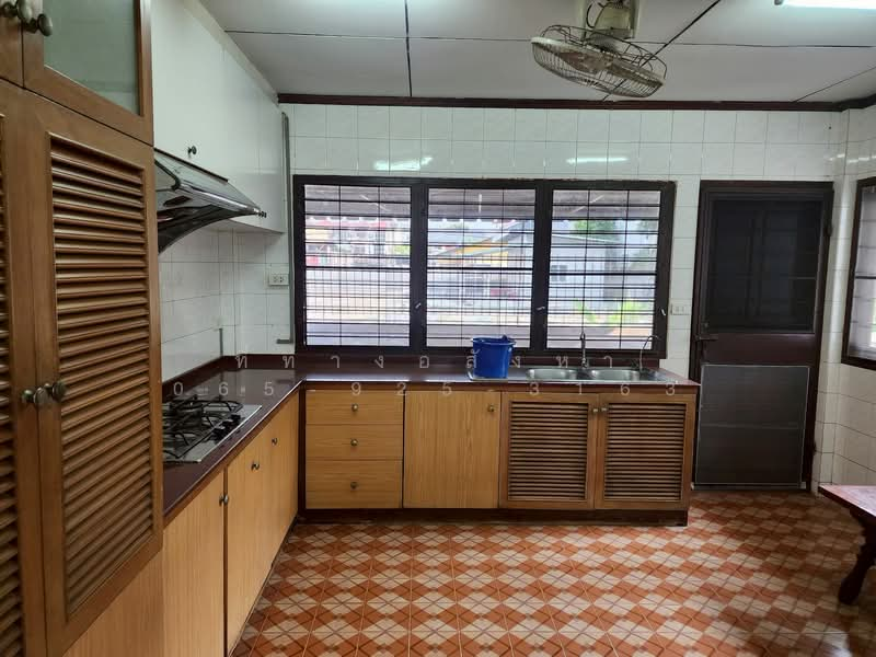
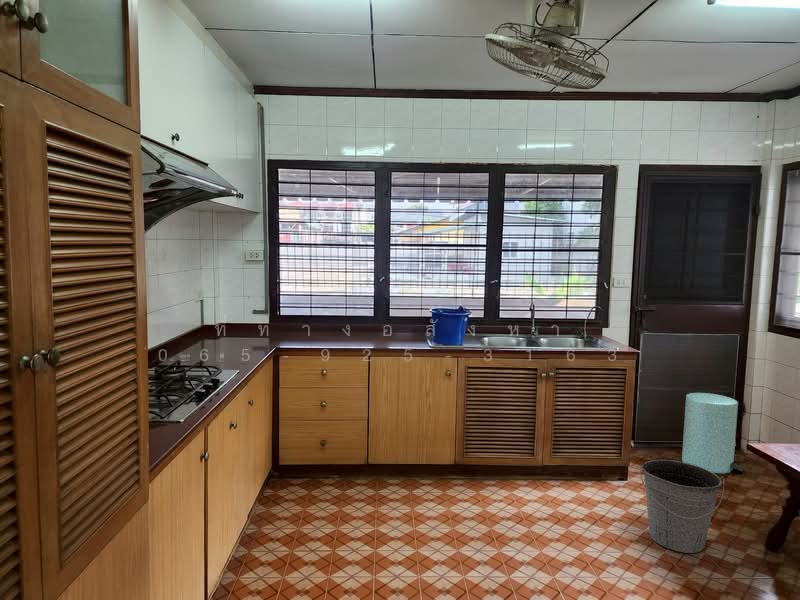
+ bucket (679, 505)
+ trash can (713, 431)
